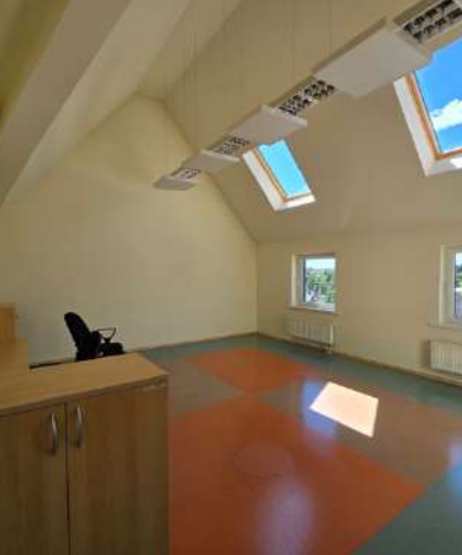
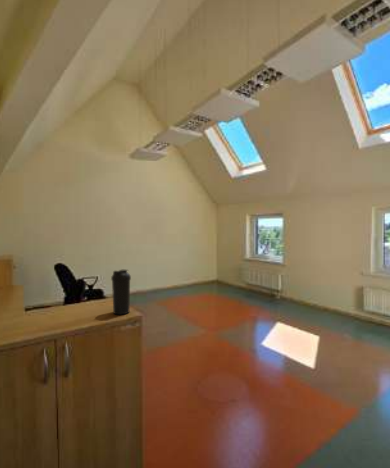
+ water bottle (121, 291)
